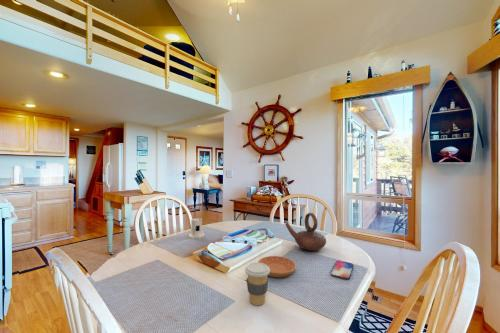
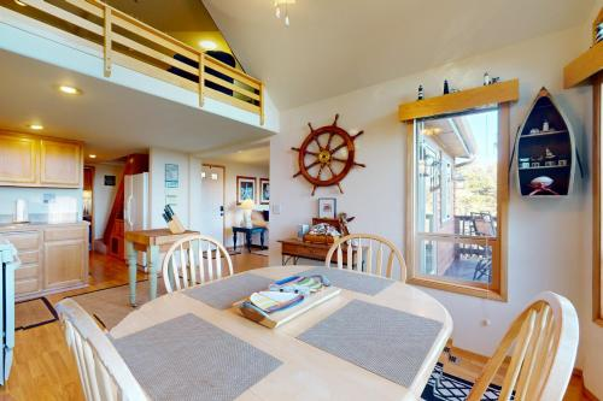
- teapot (305, 231)
- saucer (276, 266)
- coffee cup (257, 283)
- smartphone (342, 269)
- candle (196, 226)
